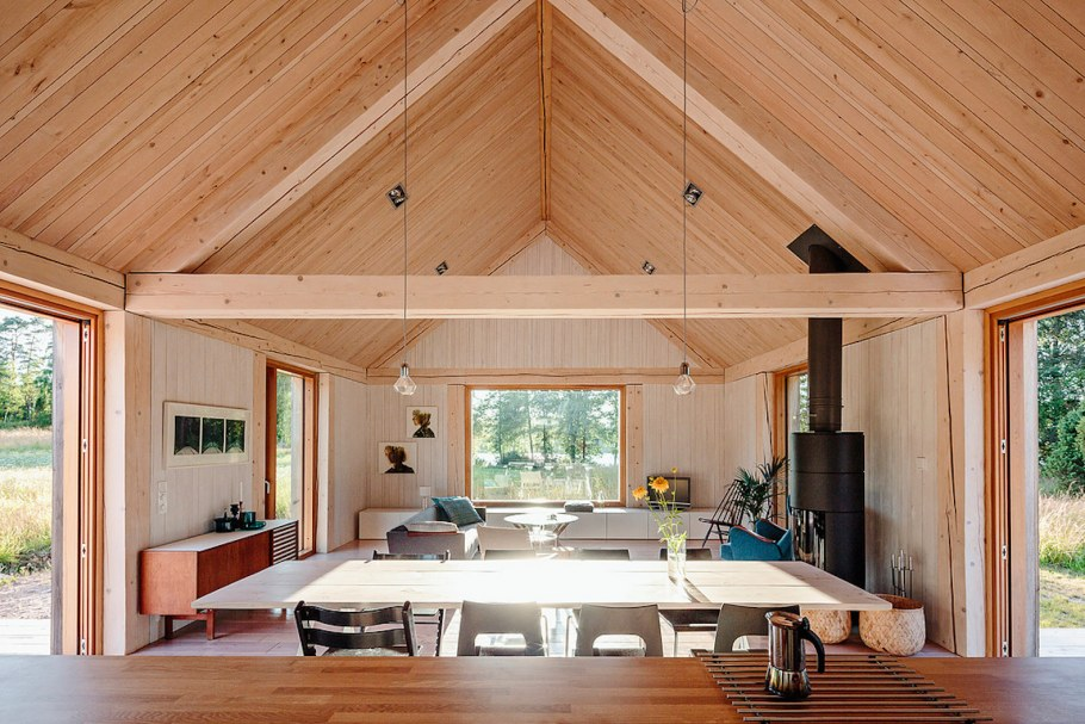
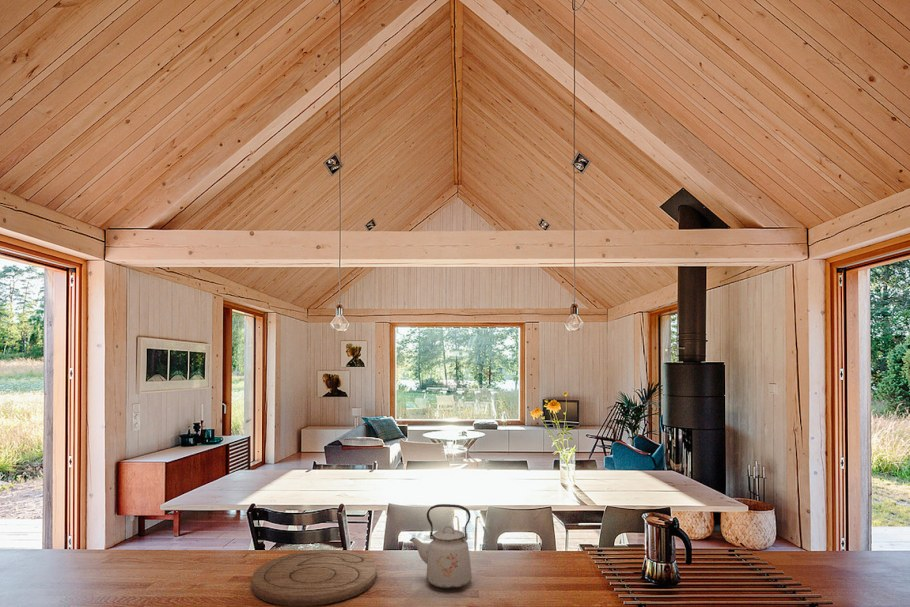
+ kettle (440, 543)
+ cutting board (315, 575)
